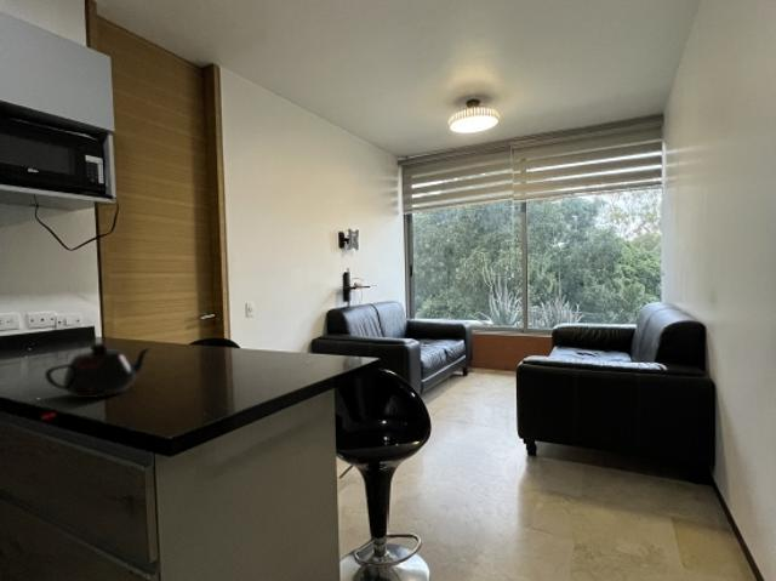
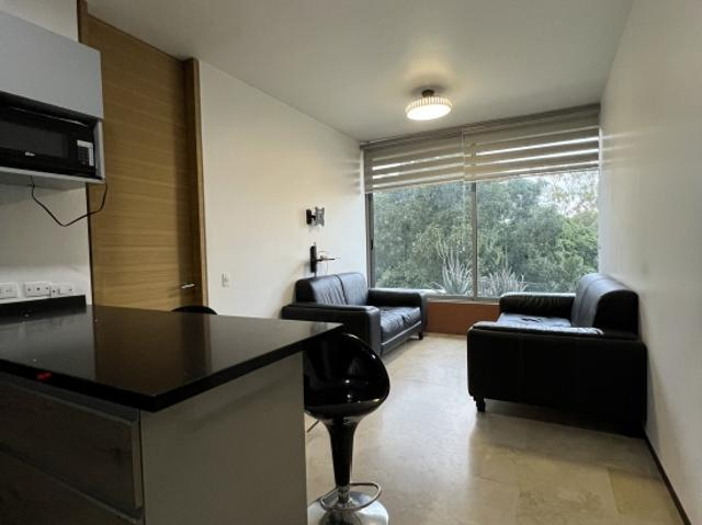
- teapot (103, 366)
